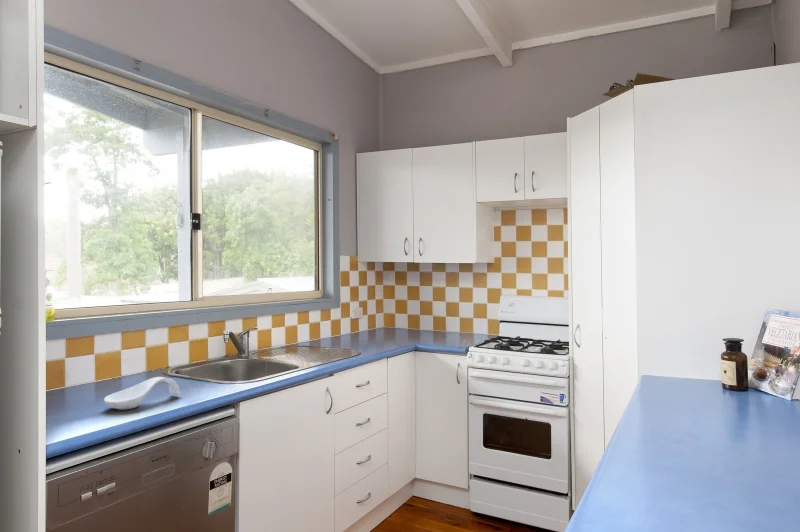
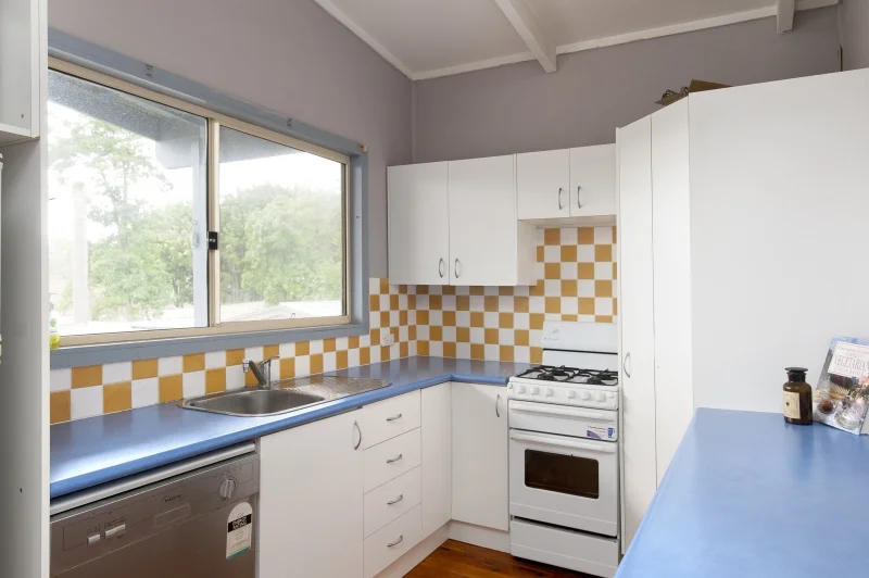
- spoon rest (143, 391)
